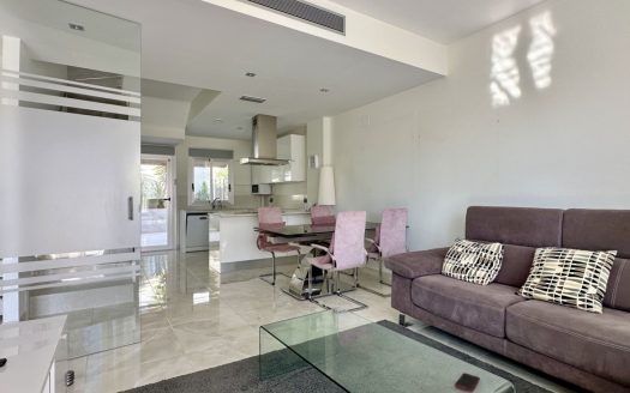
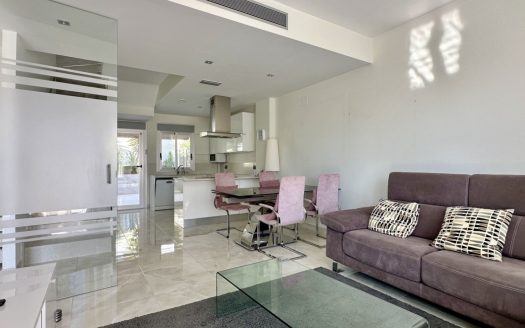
- cell phone (467, 381)
